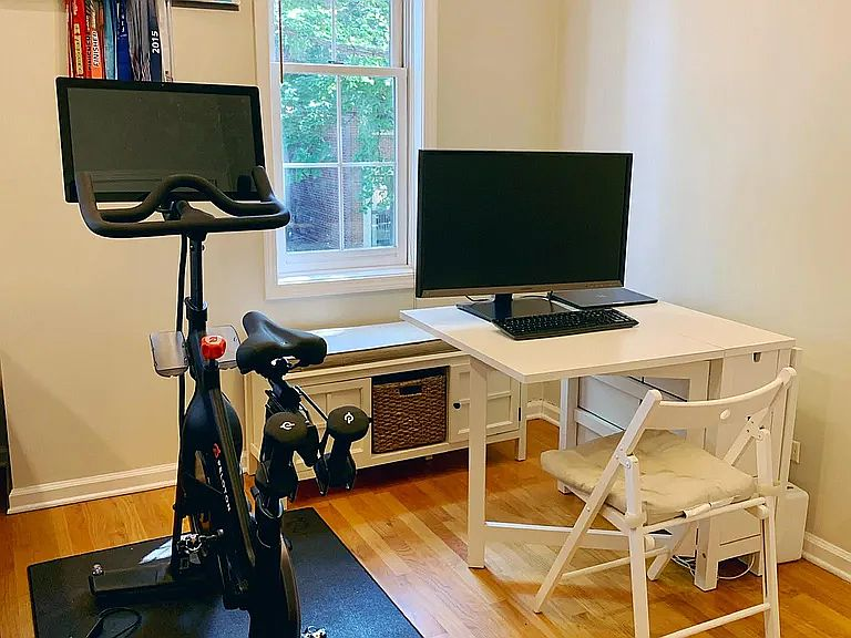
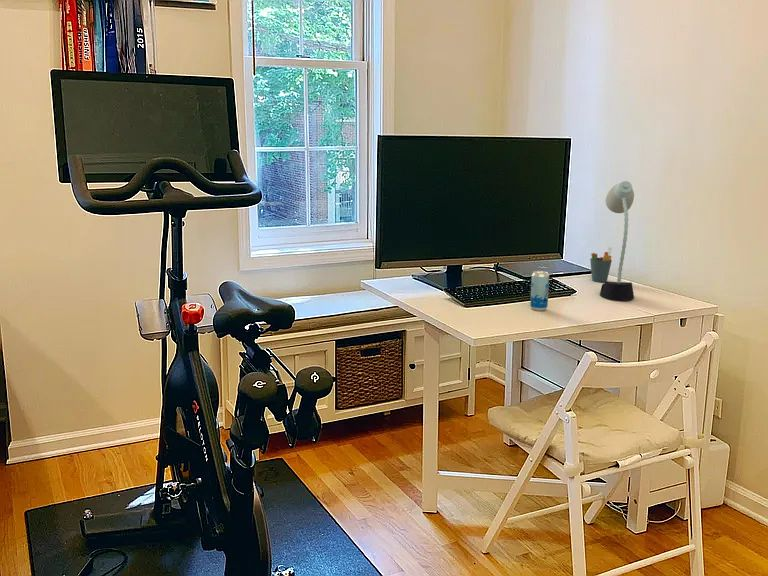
+ beverage can (539, 290)
+ pen holder (600, 264)
+ desk lamp (623, 238)
